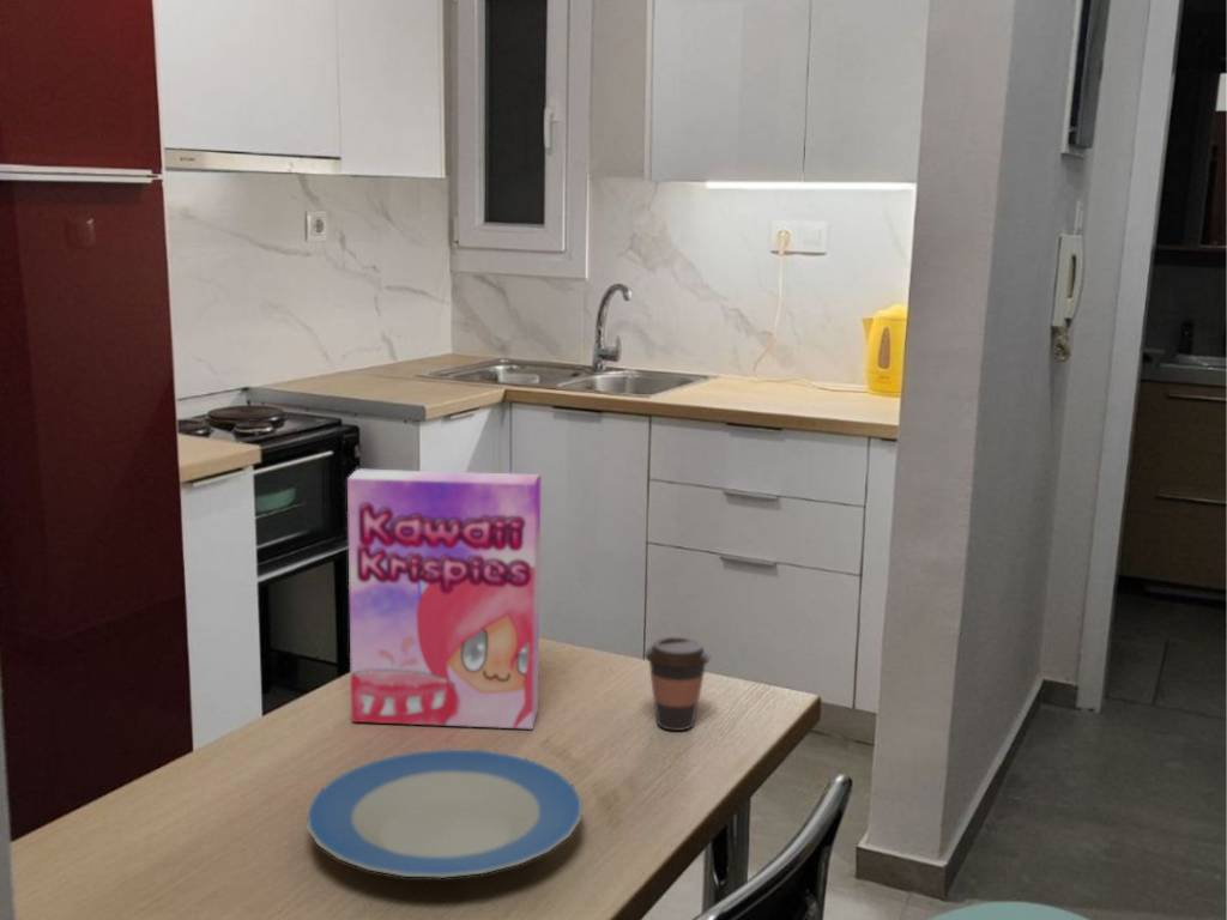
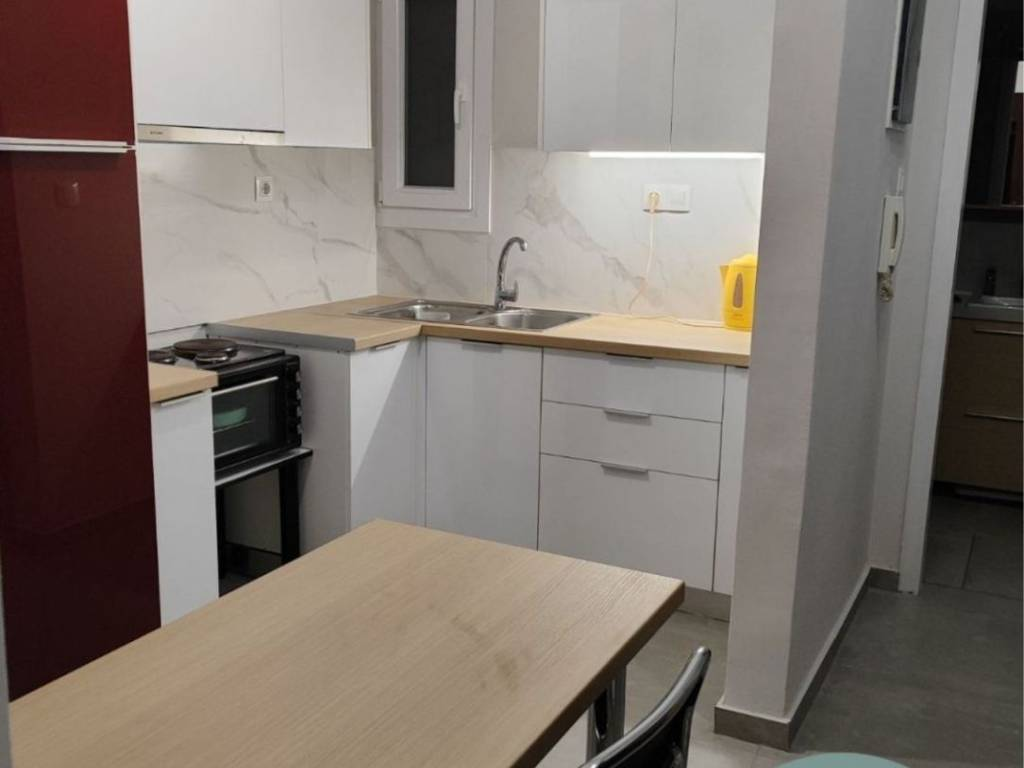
- coffee cup (676, 684)
- plate (446, 821)
- cereal box (446, 597)
